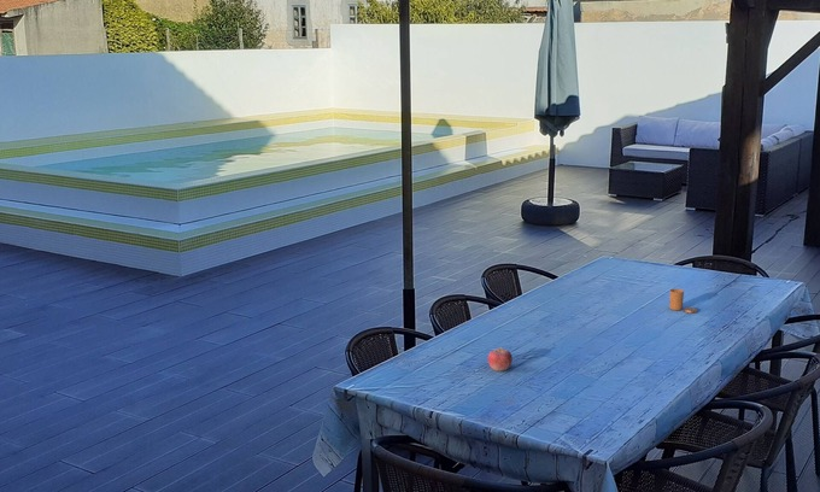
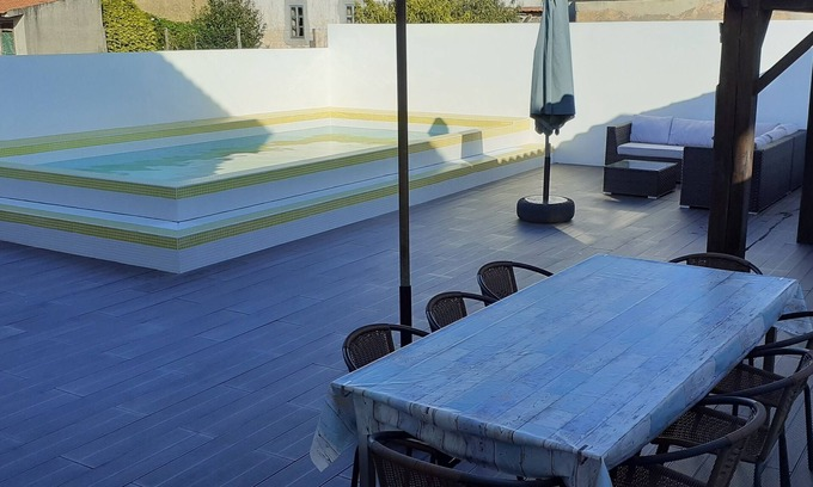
- fruit (499, 357)
- candle (681, 300)
